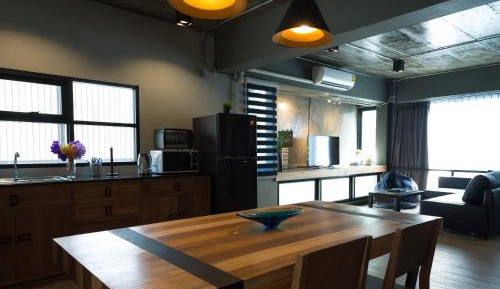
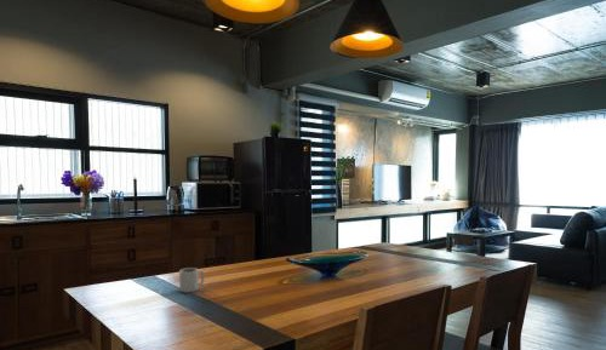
+ cup (191, 279)
